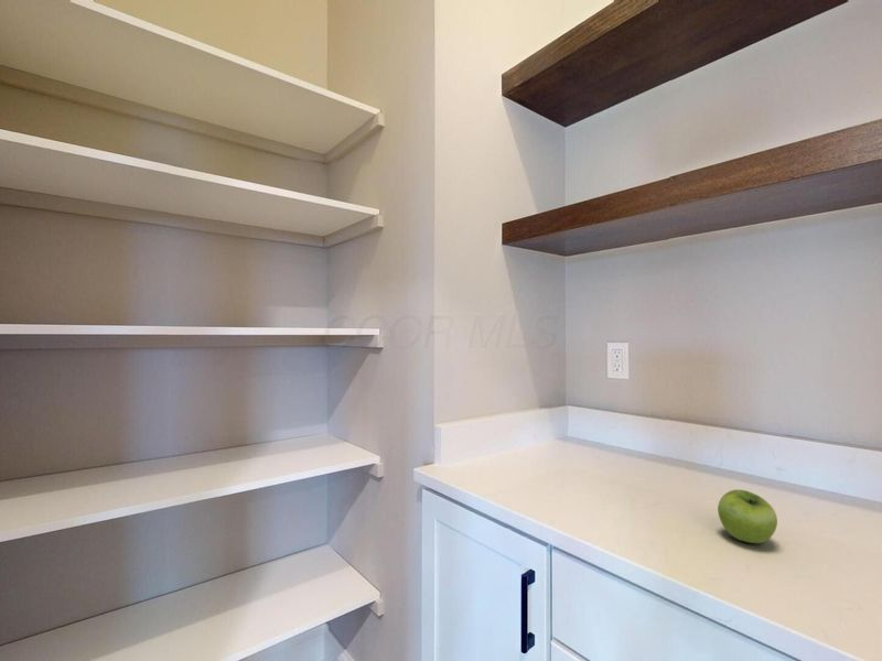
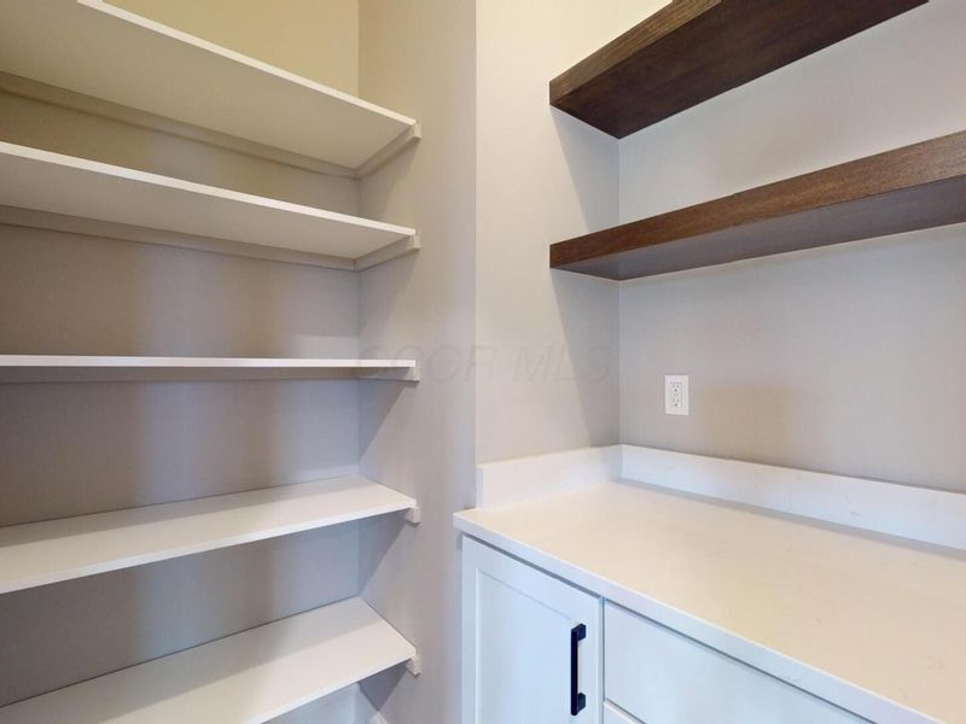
- fruit (746, 516)
